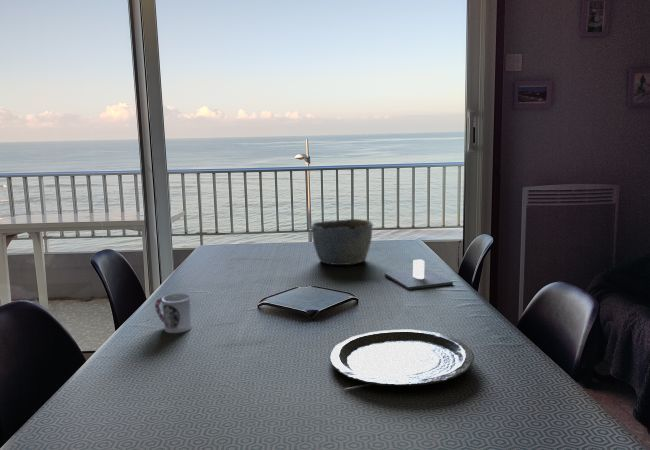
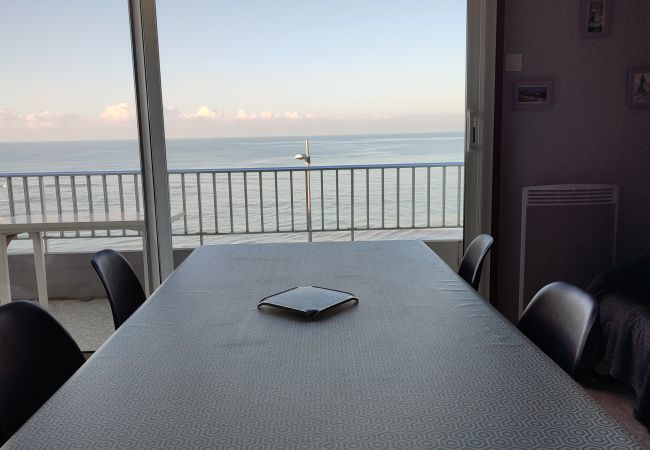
- plate (400, 356)
- cup (172, 312)
- bowl (342, 241)
- candle (417, 269)
